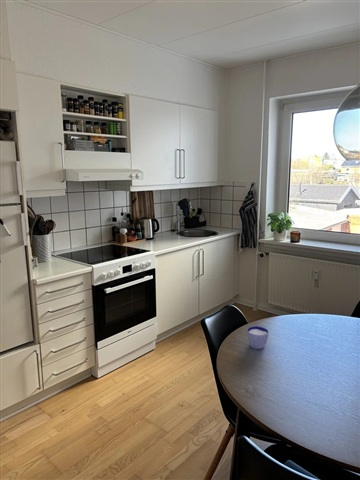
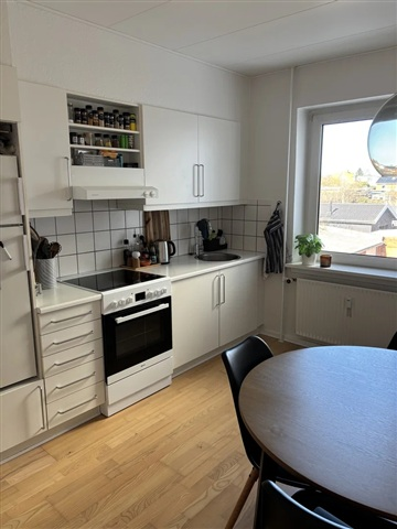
- cup (256, 336)
